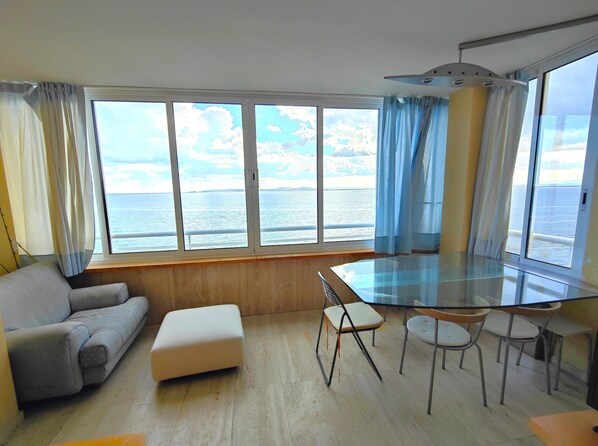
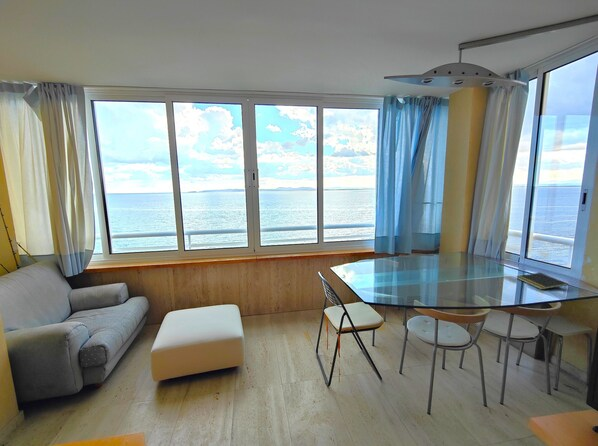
+ notepad (540, 280)
